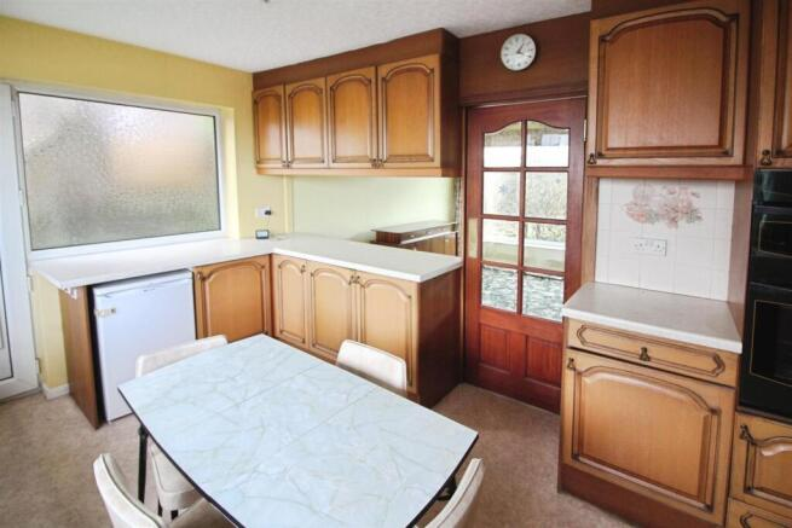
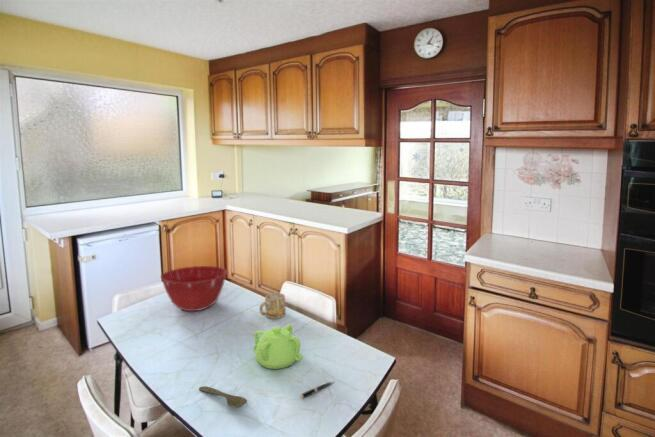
+ spoon (221, 395)
+ mixing bowl (195, 289)
+ teapot (277, 344)
+ pen (318, 388)
+ mug (272, 306)
